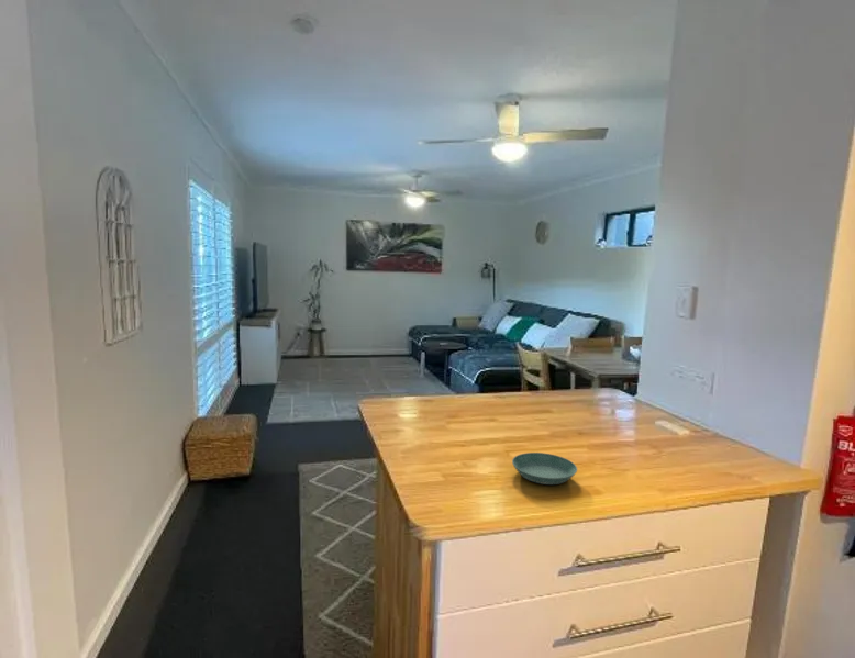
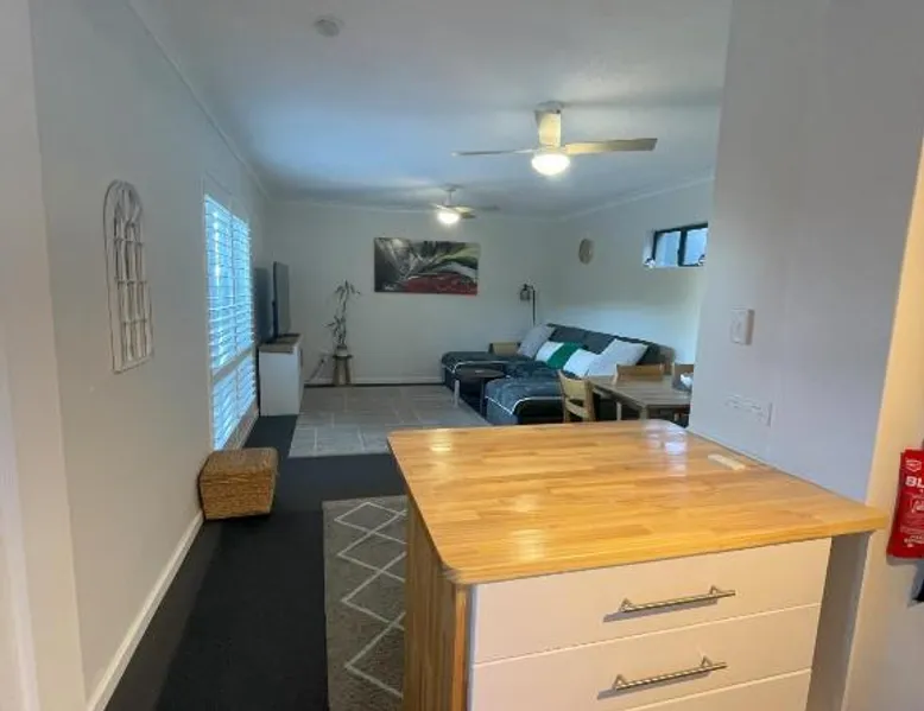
- saucer (543, 469)
